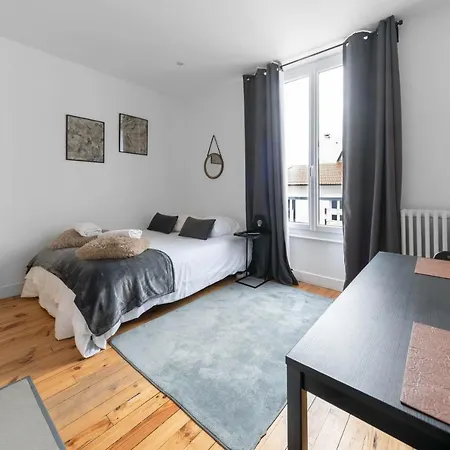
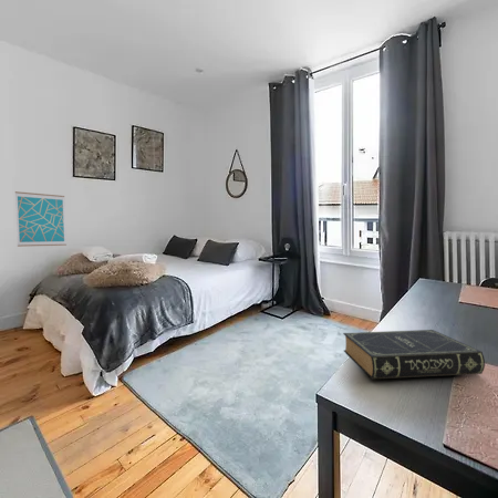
+ book (406, 352)
+ wall art (42, 219)
